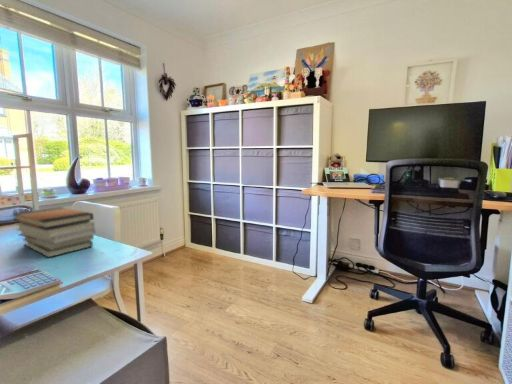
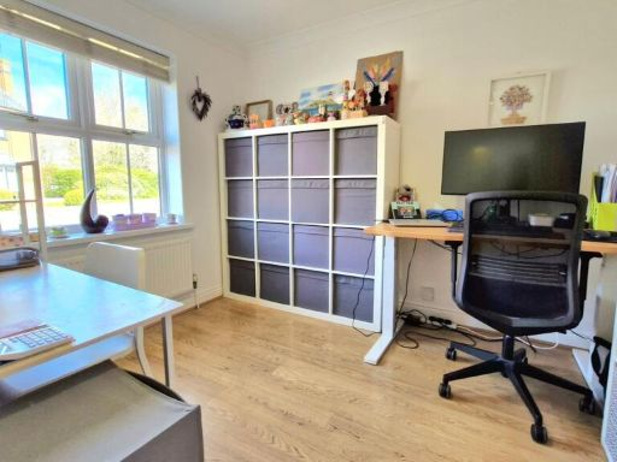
- book stack (56, 229)
